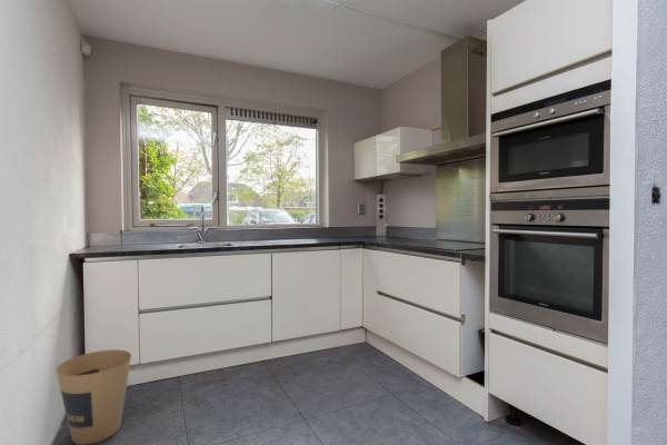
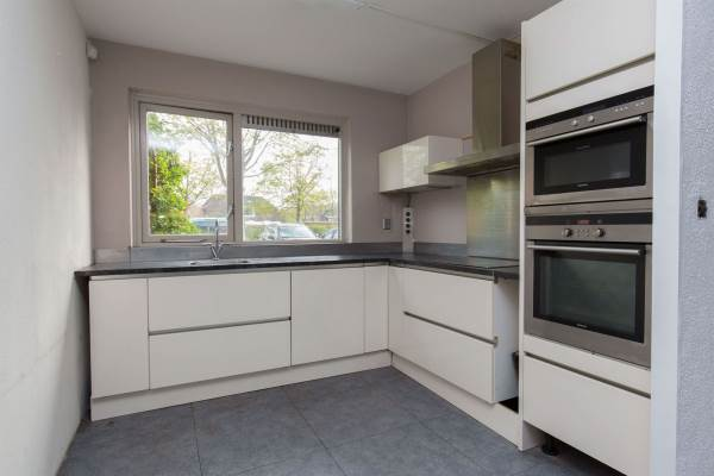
- trash can (96, 396)
